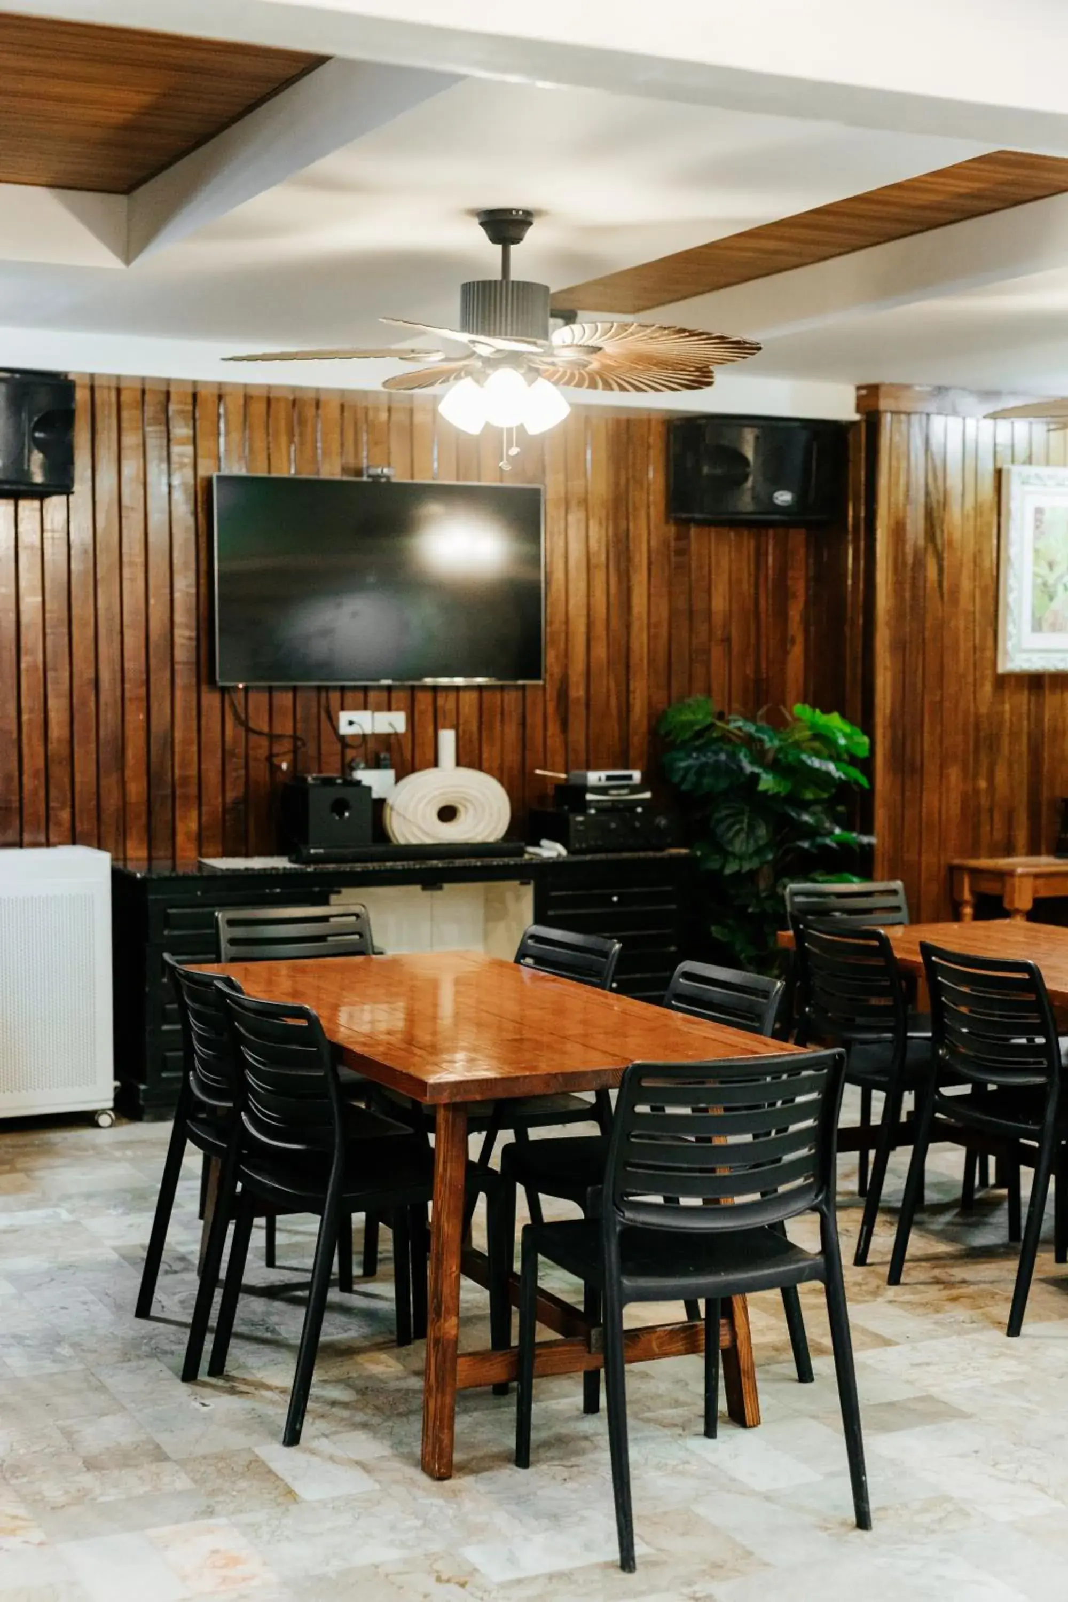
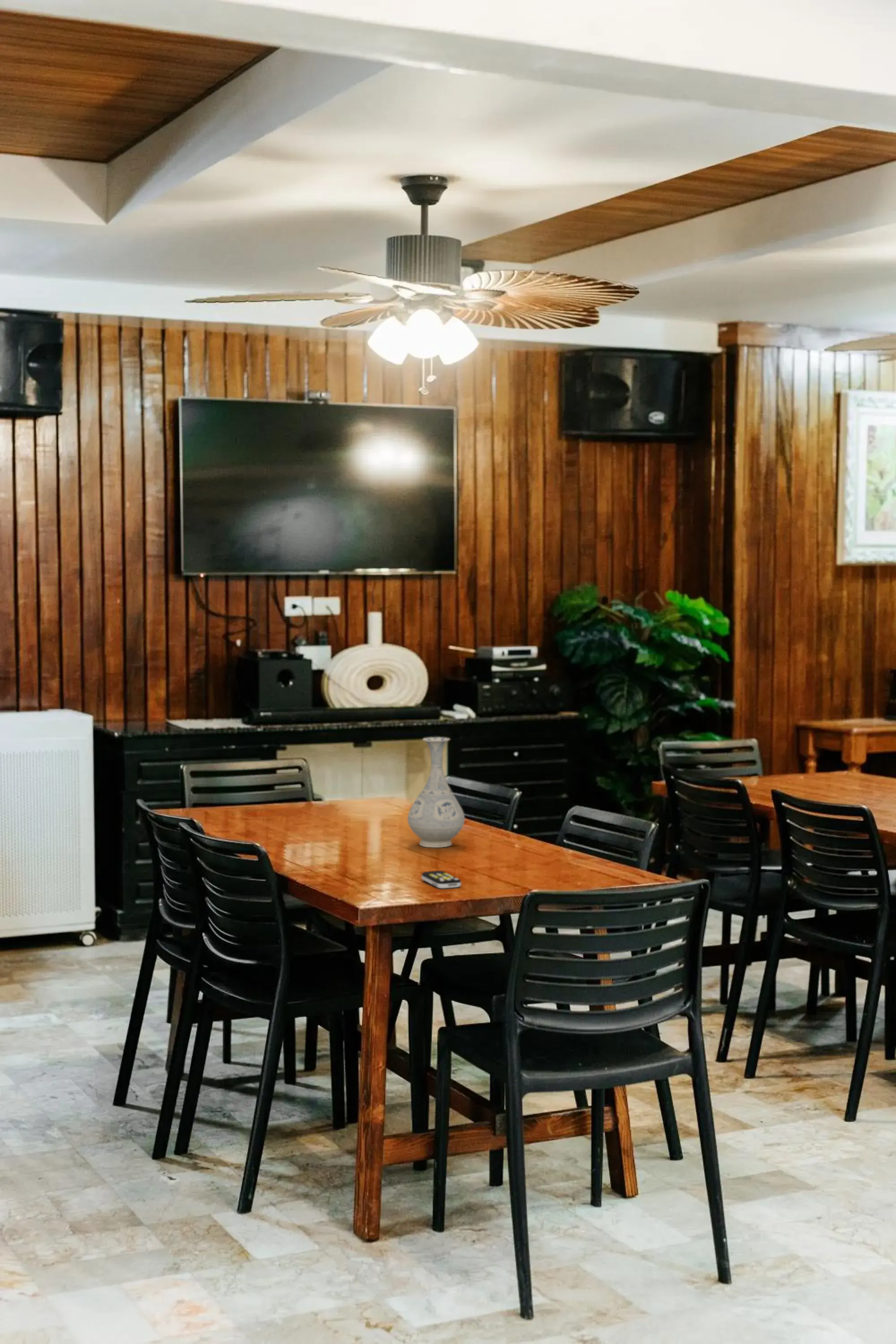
+ remote control (441, 879)
+ vase (436, 792)
